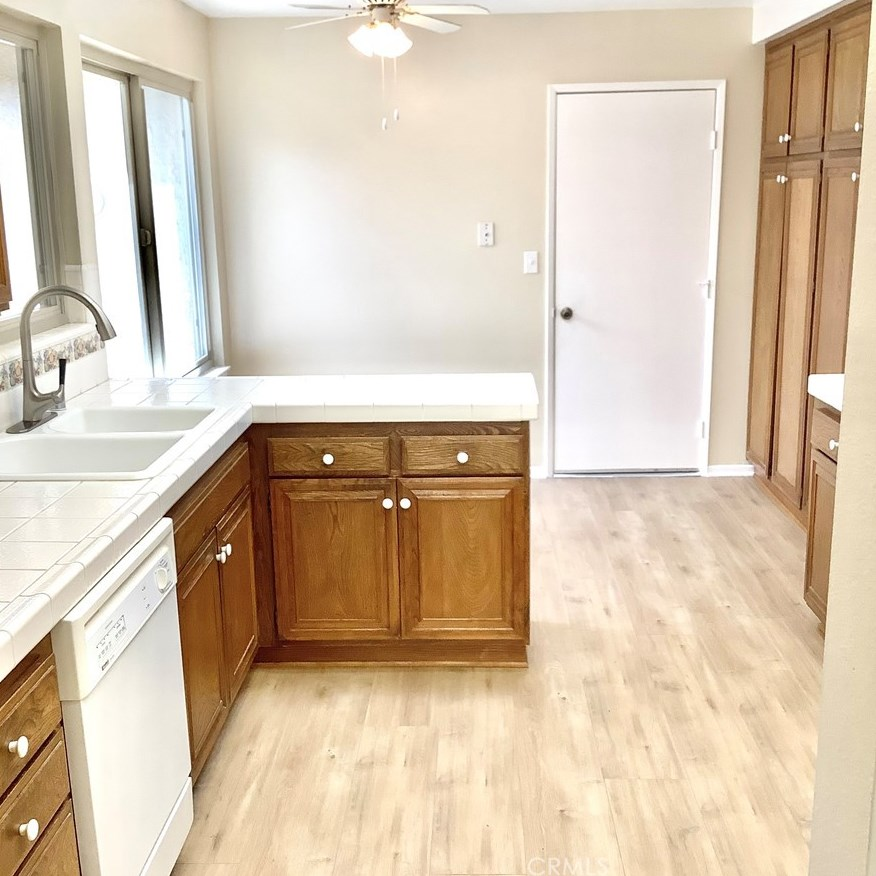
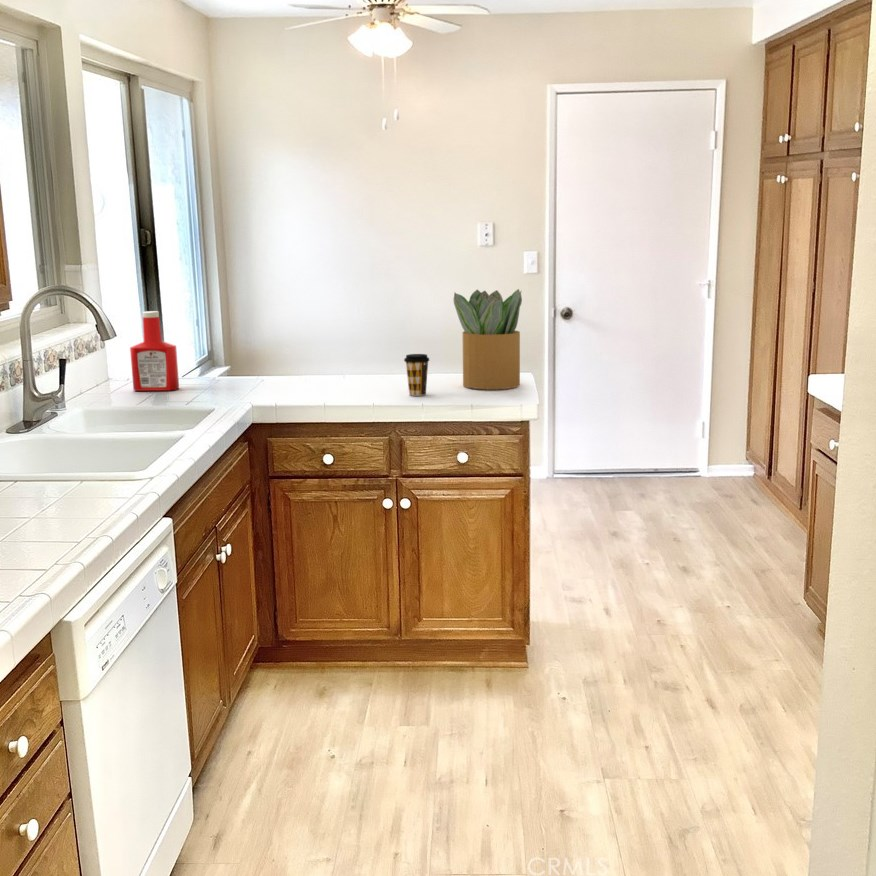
+ potted plant (487, 337)
+ soap bottle (153, 350)
+ coffee cup (417, 374)
